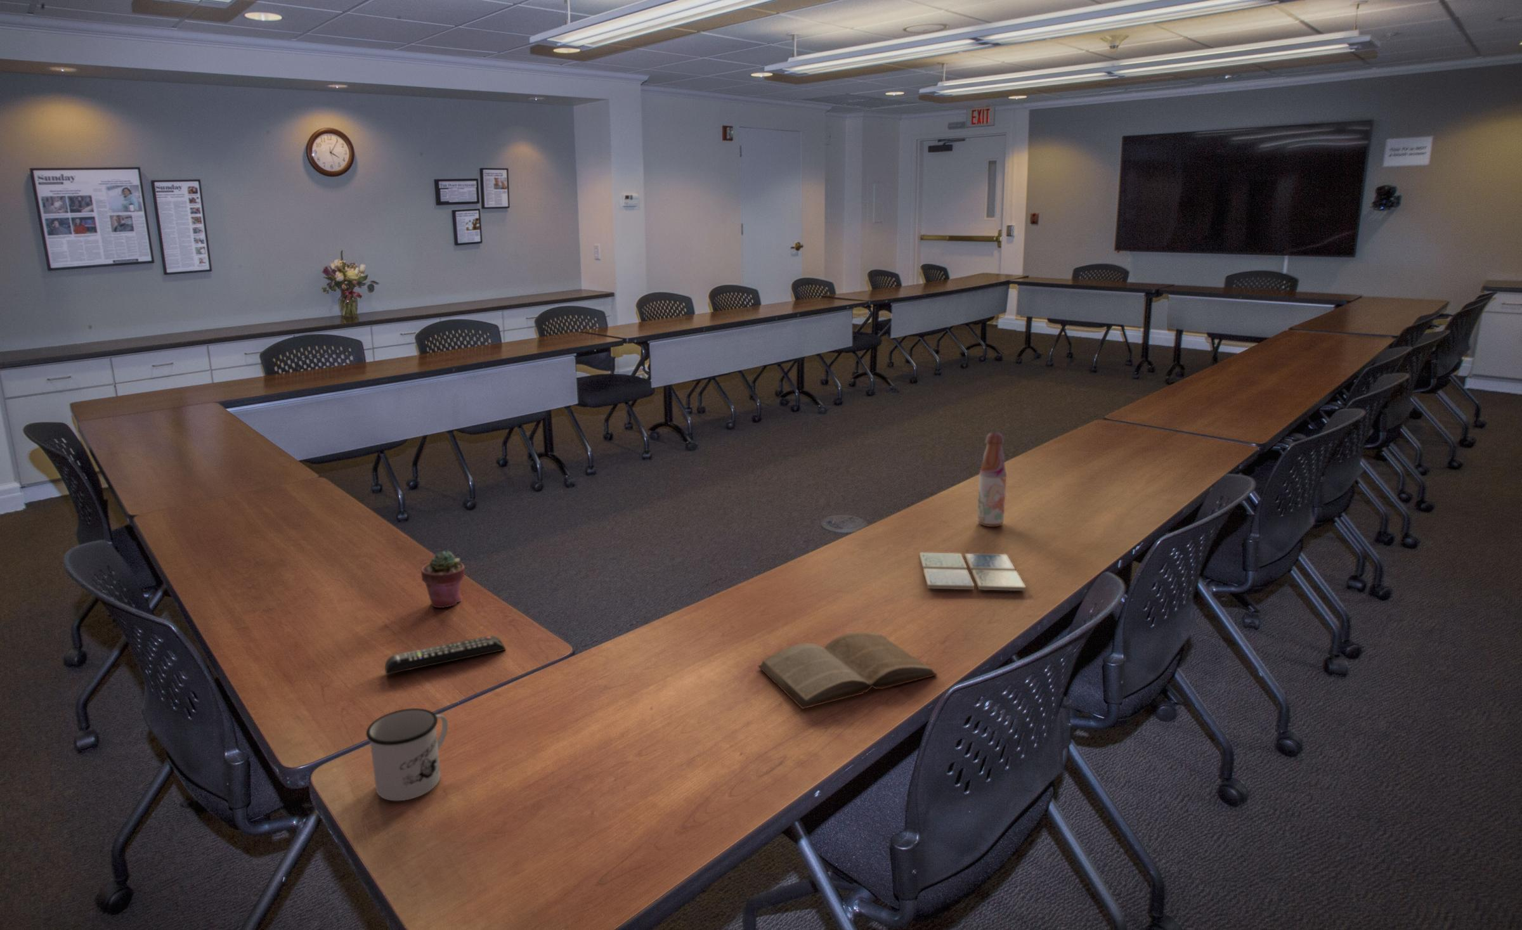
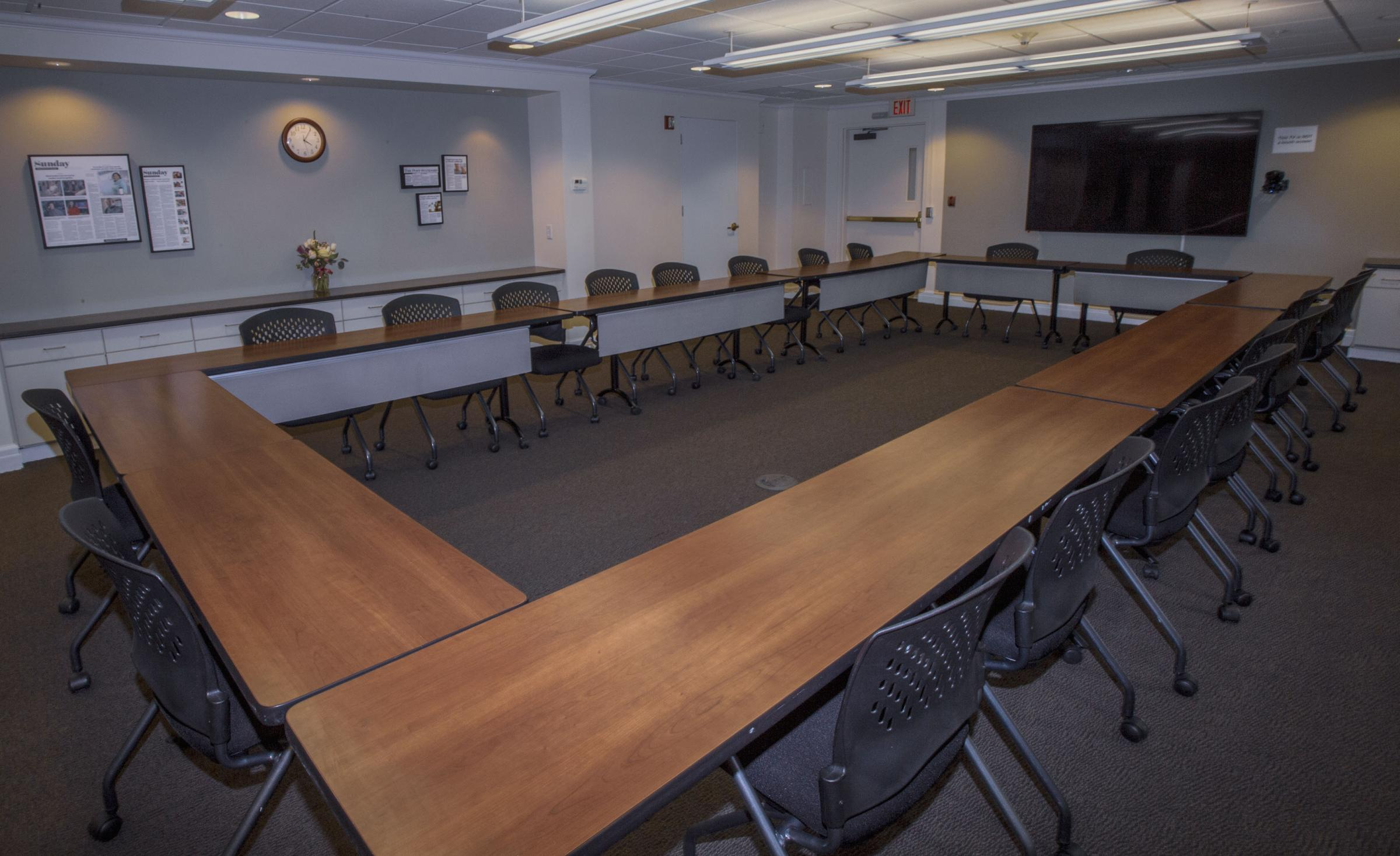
- mug (414, 749)
- bottle (993, 479)
- book (846, 663)
- remote control (446, 654)
- potted succulent (444, 578)
- drink coaster (970, 570)
